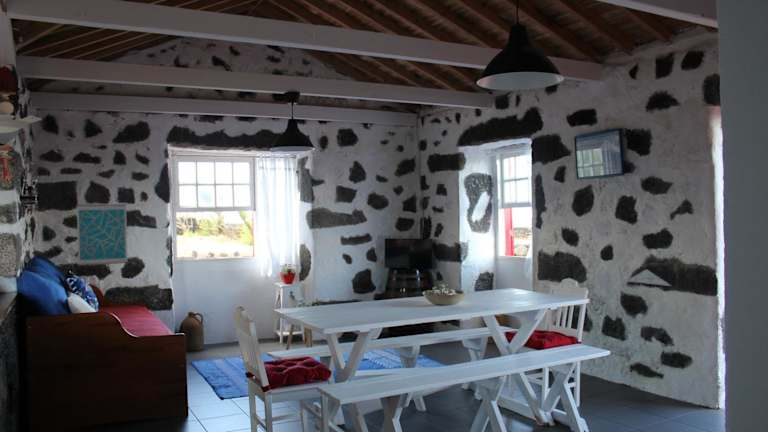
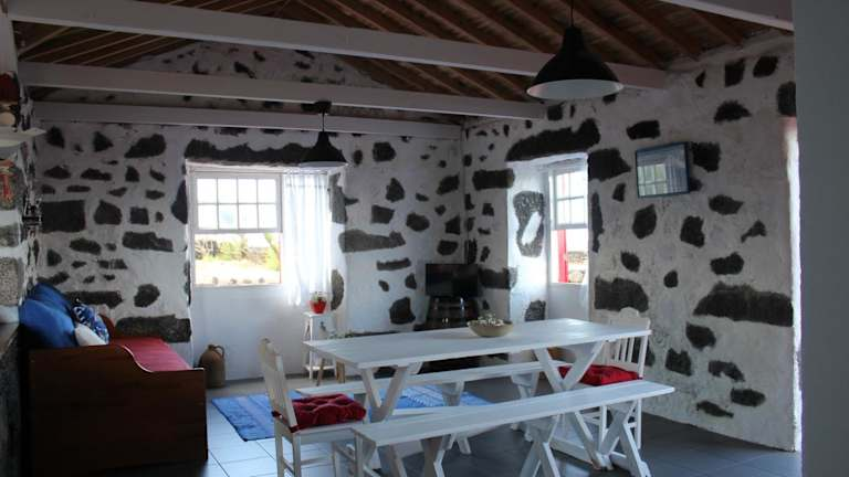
- relief carving (647, 276)
- wall art (102, 234)
